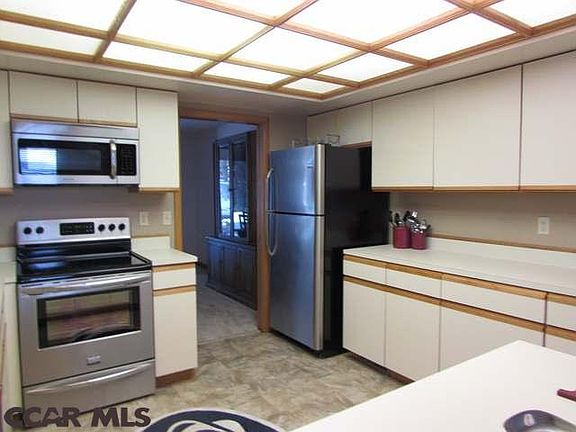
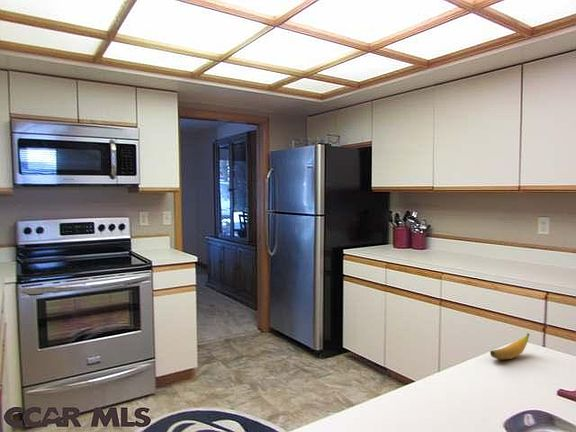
+ banana (510, 347)
